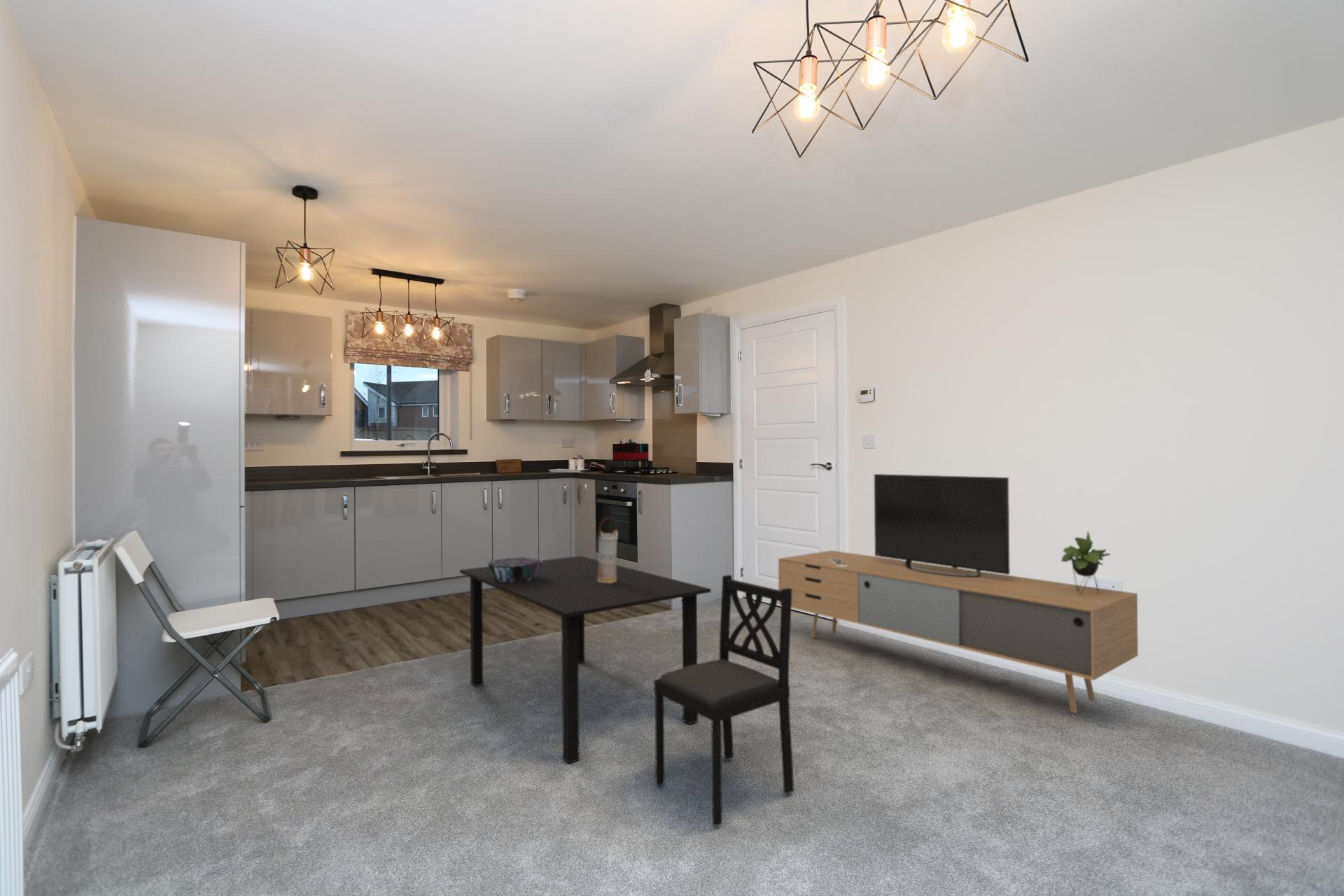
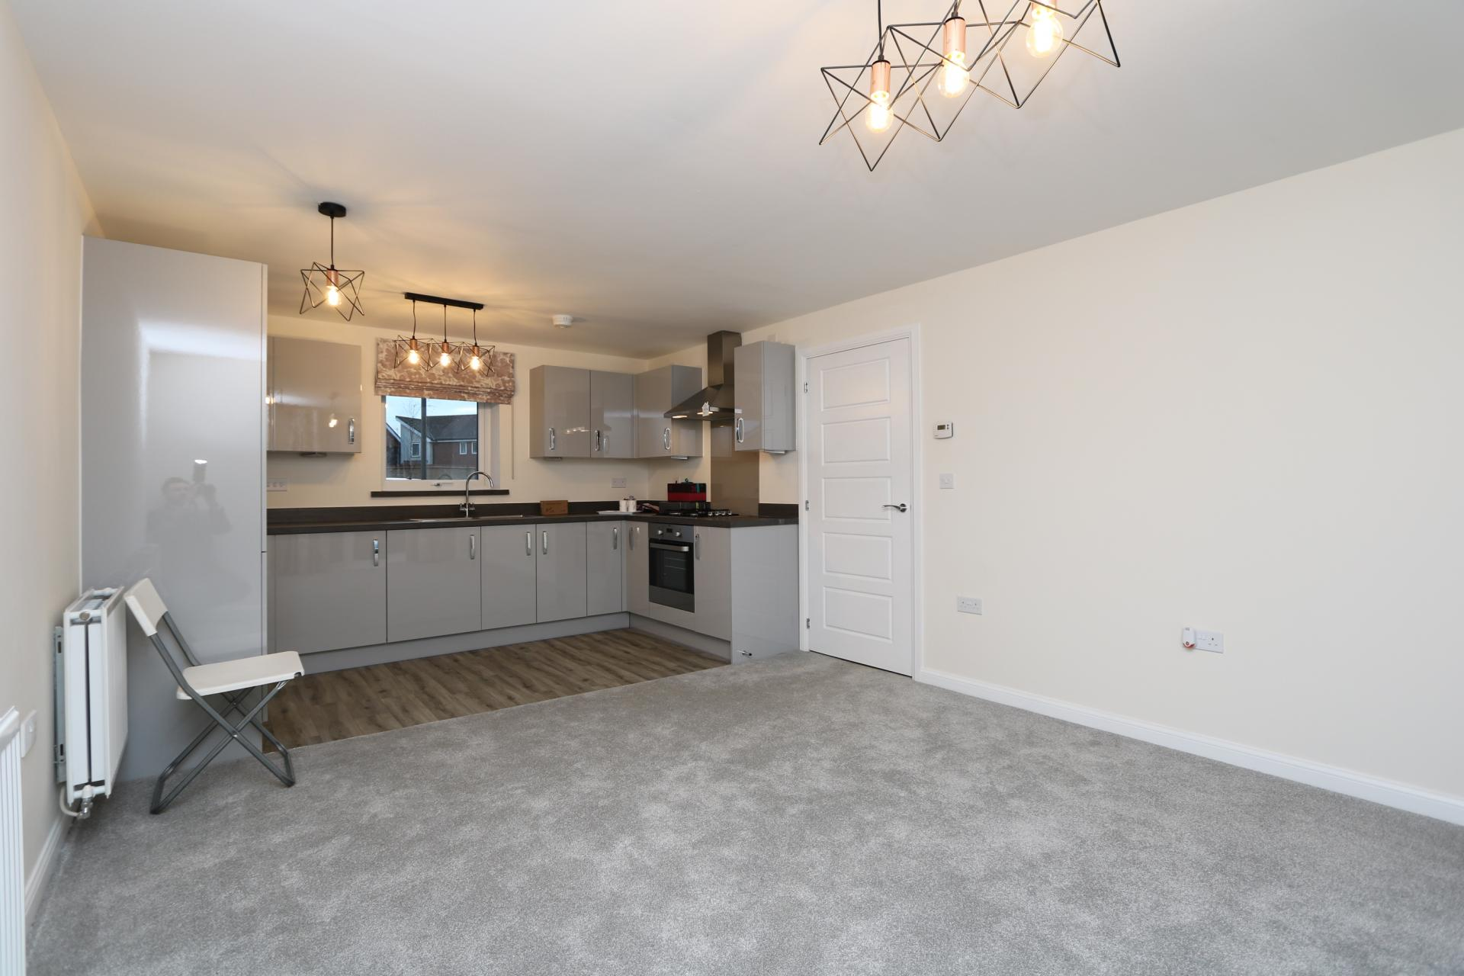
- media console (932, 570)
- dining set (584, 642)
- decorative bowl (514, 569)
- vase (607, 549)
